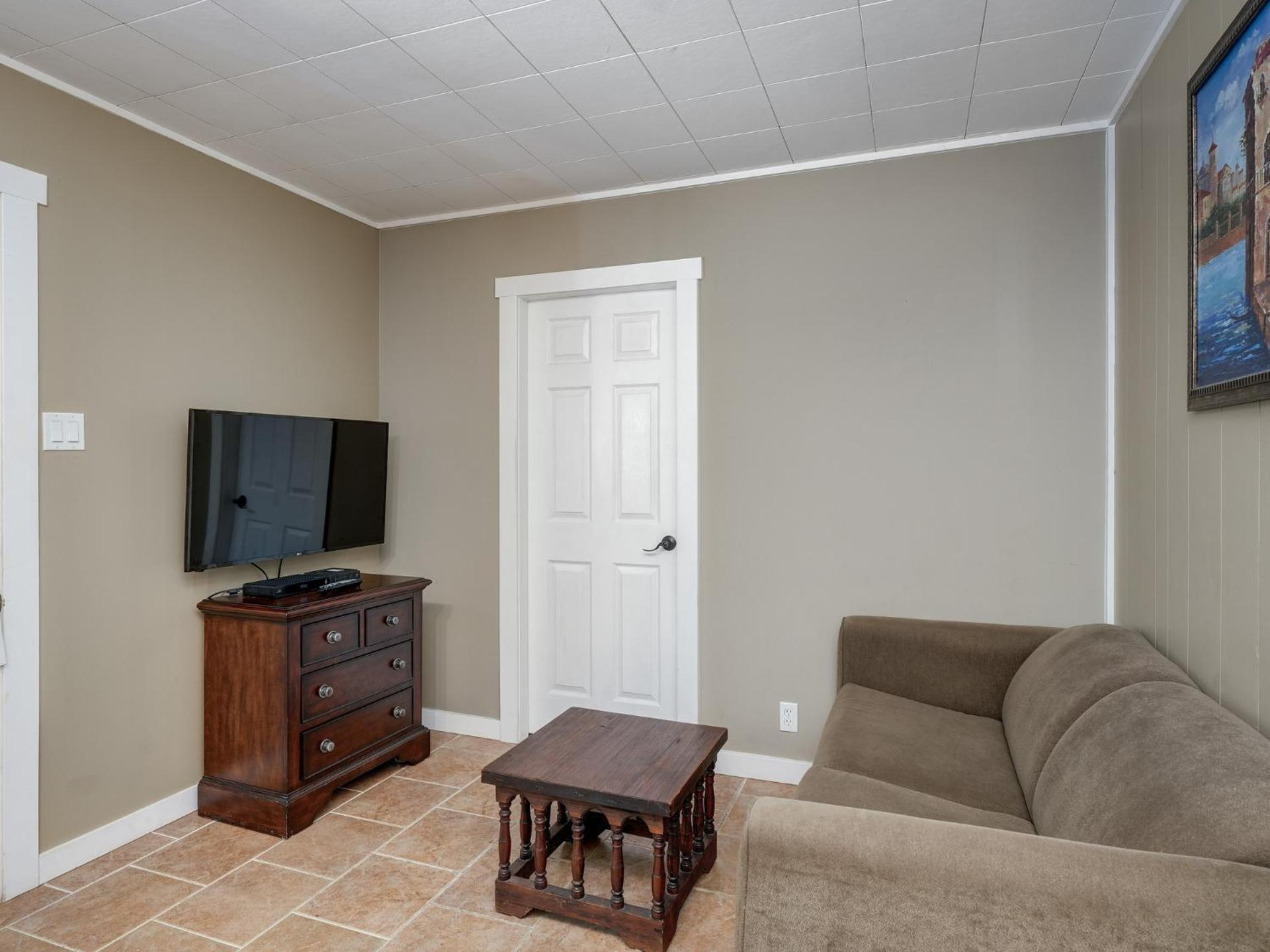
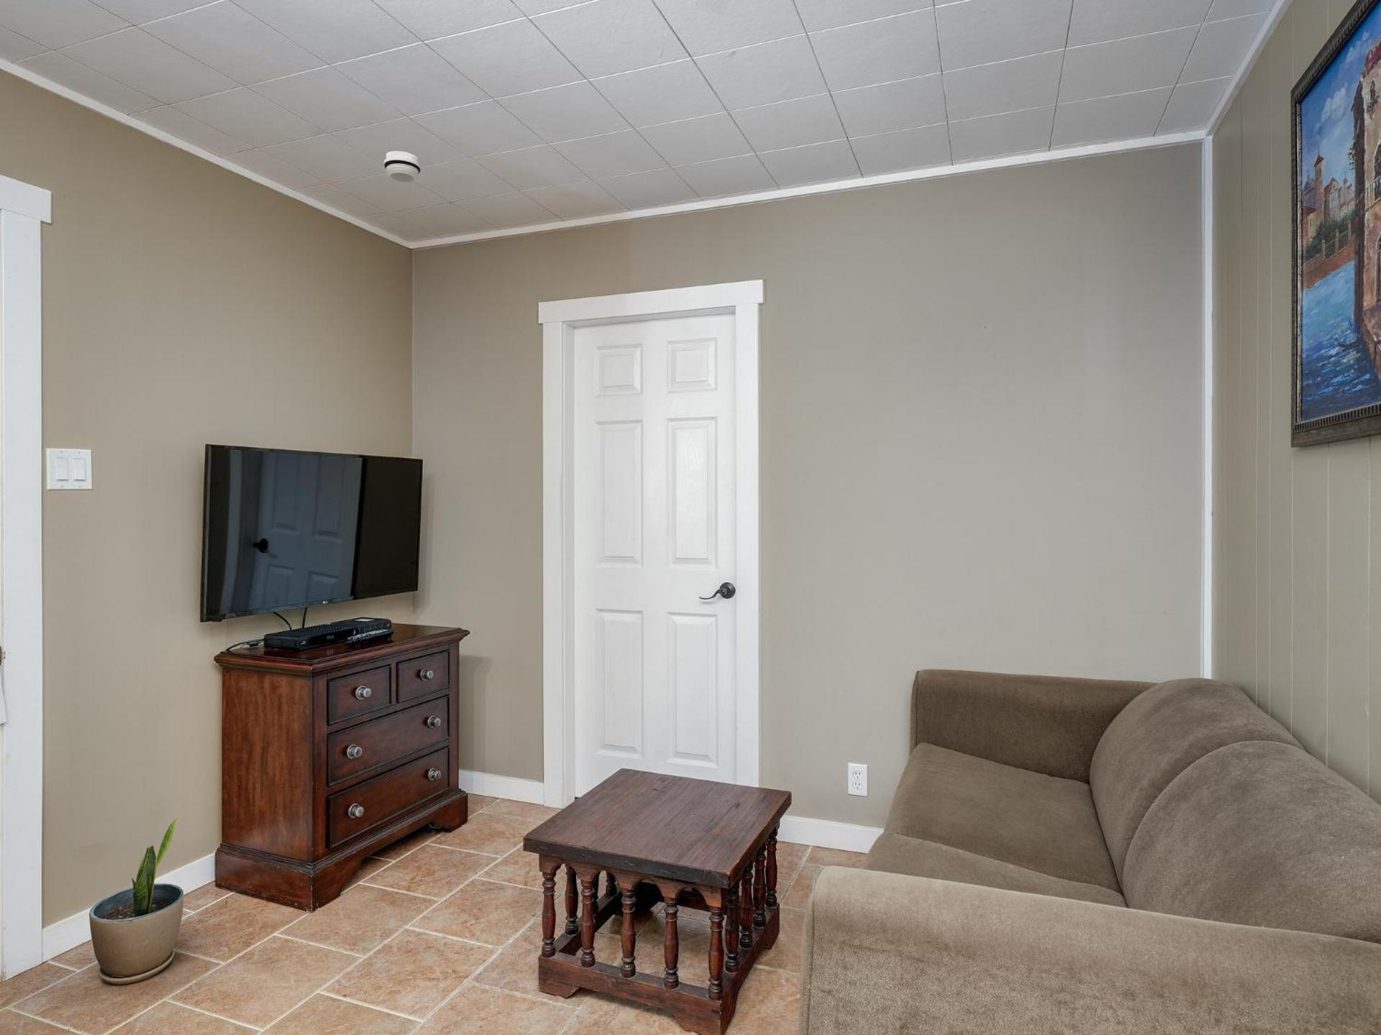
+ smoke detector (402, 167)
+ potted plant (137, 898)
